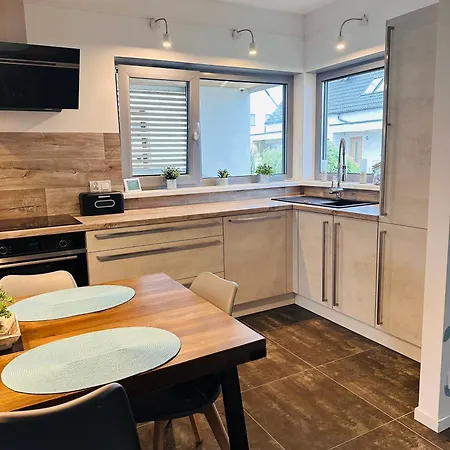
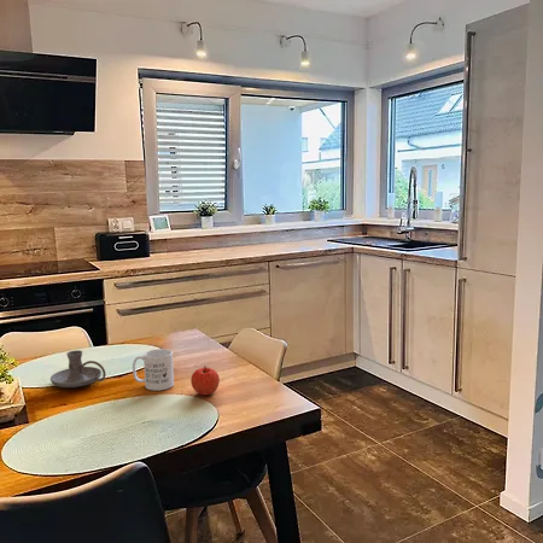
+ apple (205, 379)
+ mug (152, 368)
+ candle holder (80, 368)
